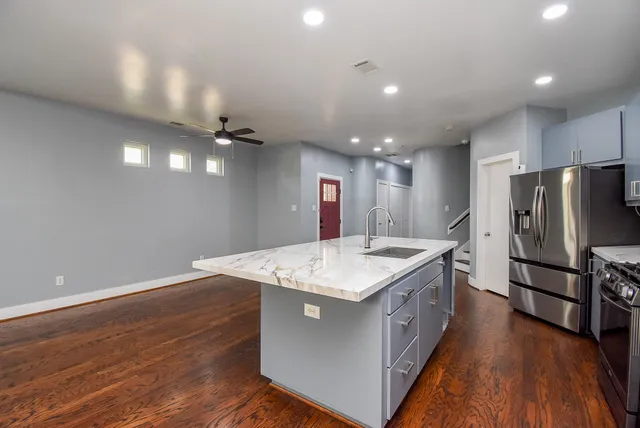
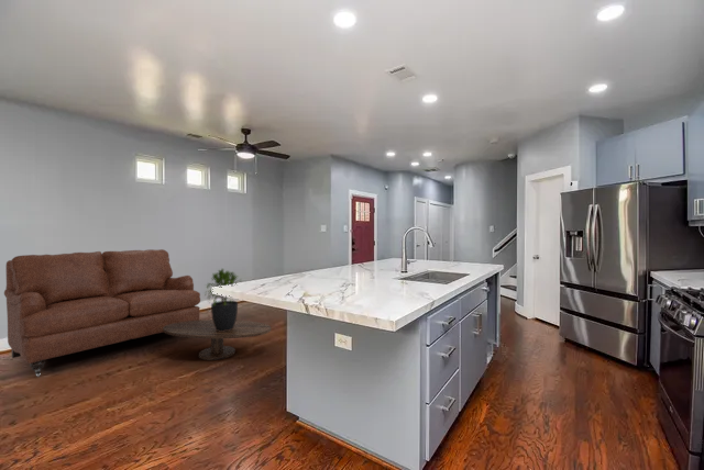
+ coffee table (217, 340)
+ potted plant (223, 298)
+ sofa (109, 298)
